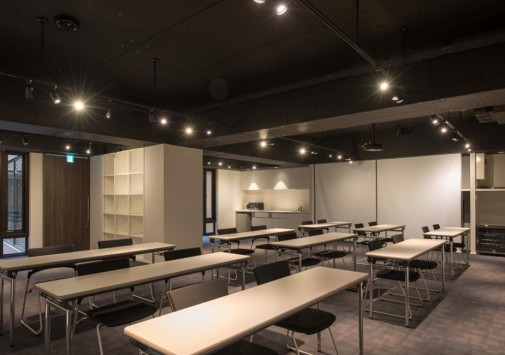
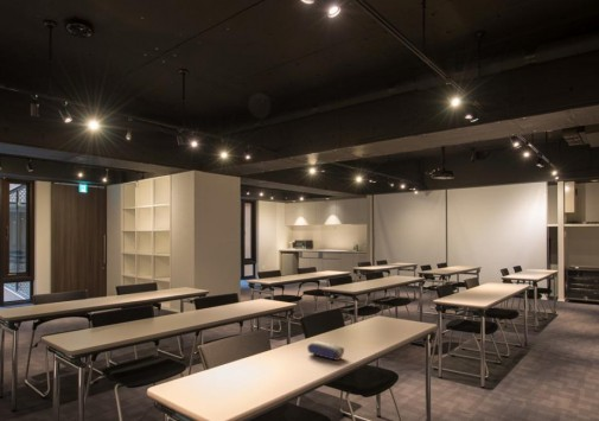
+ pencil case (325, 350)
